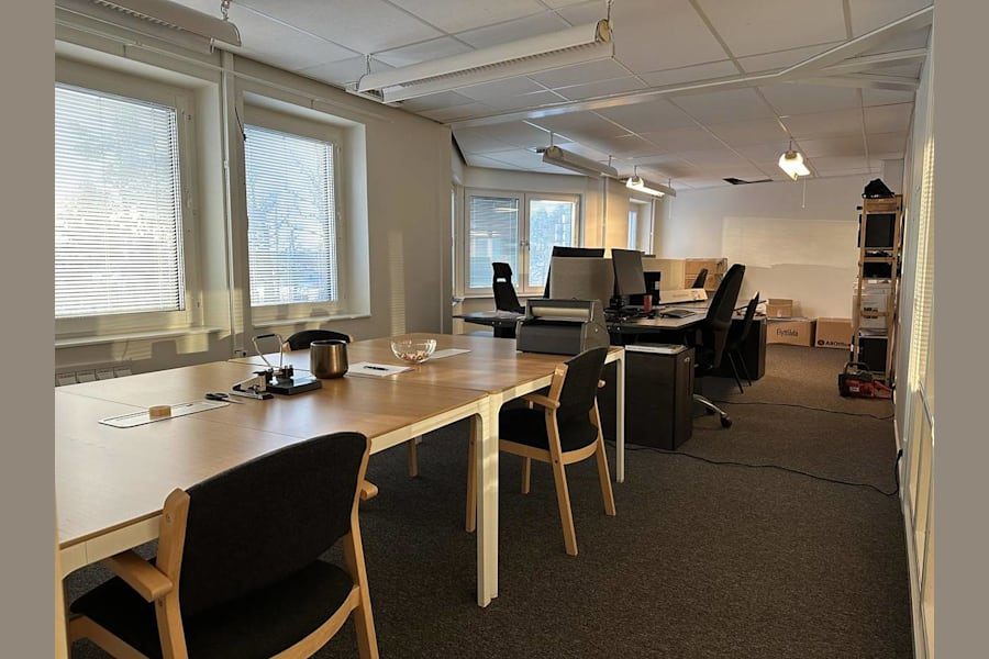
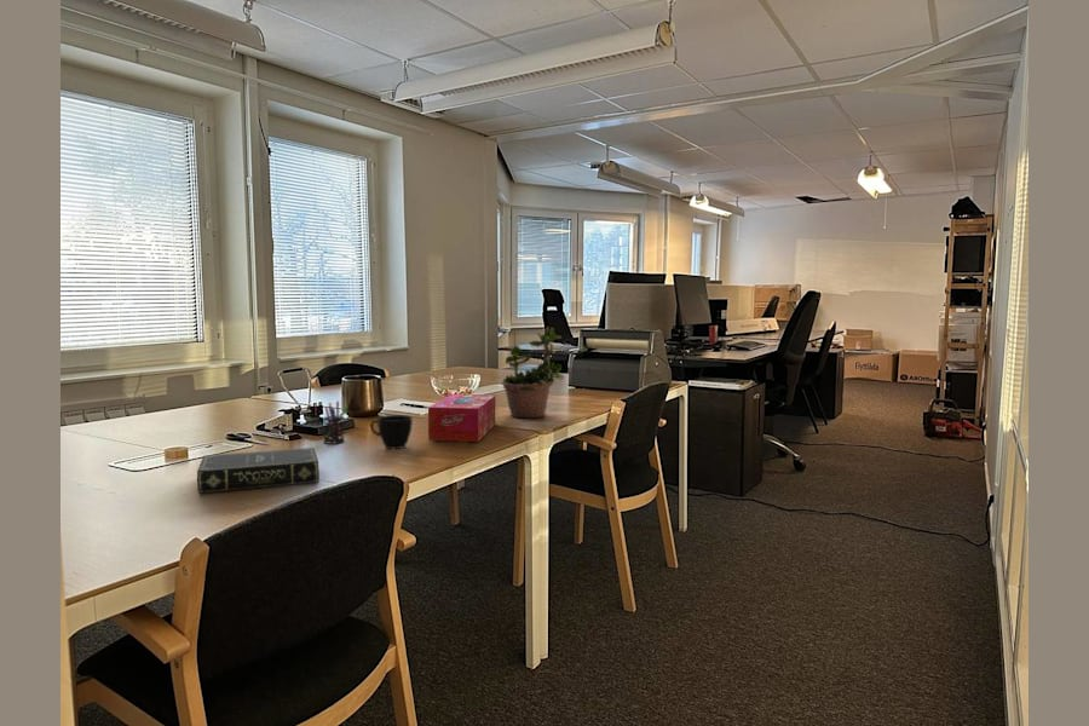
+ cup (393, 432)
+ tissue box (463, 416)
+ pen holder (336, 420)
+ potted plant (528, 370)
+ book (260, 468)
